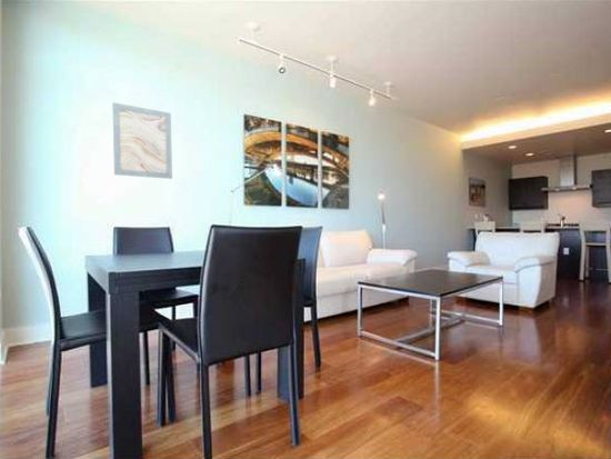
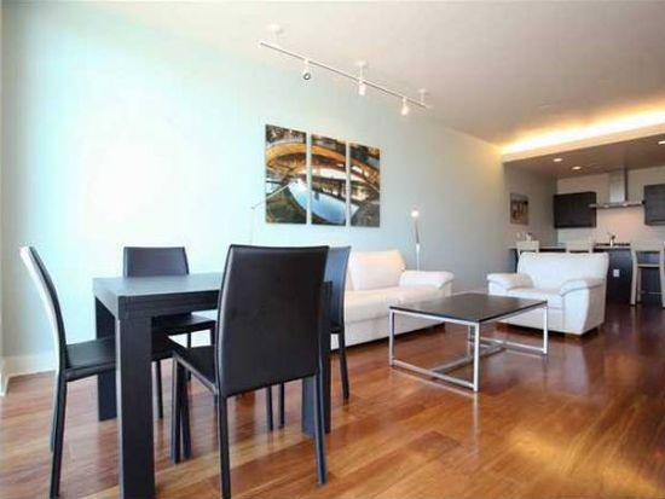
- wall art (143, 142)
